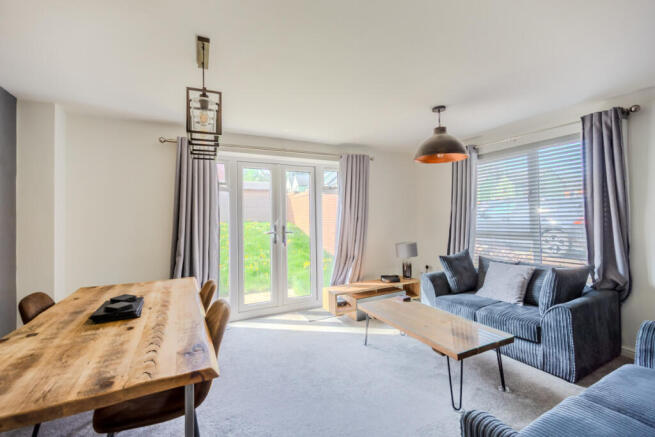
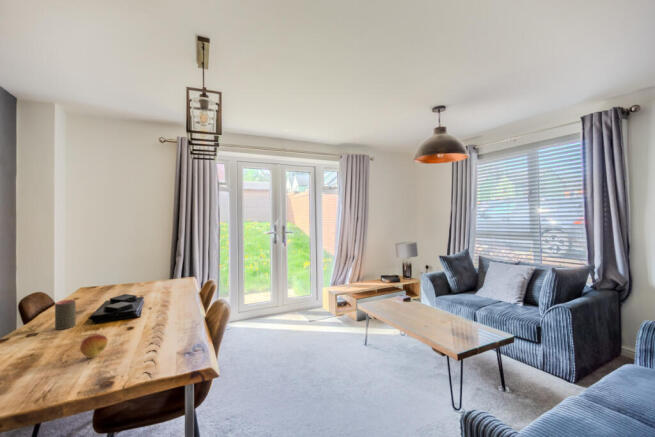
+ cup (65, 314)
+ fruit (93, 345)
